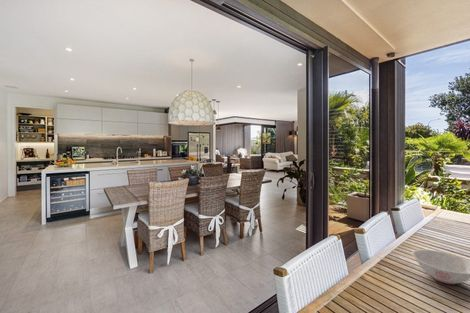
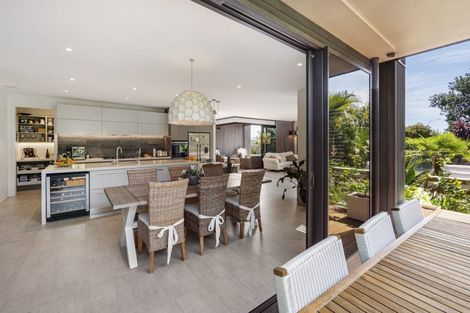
- bowl (443, 269)
